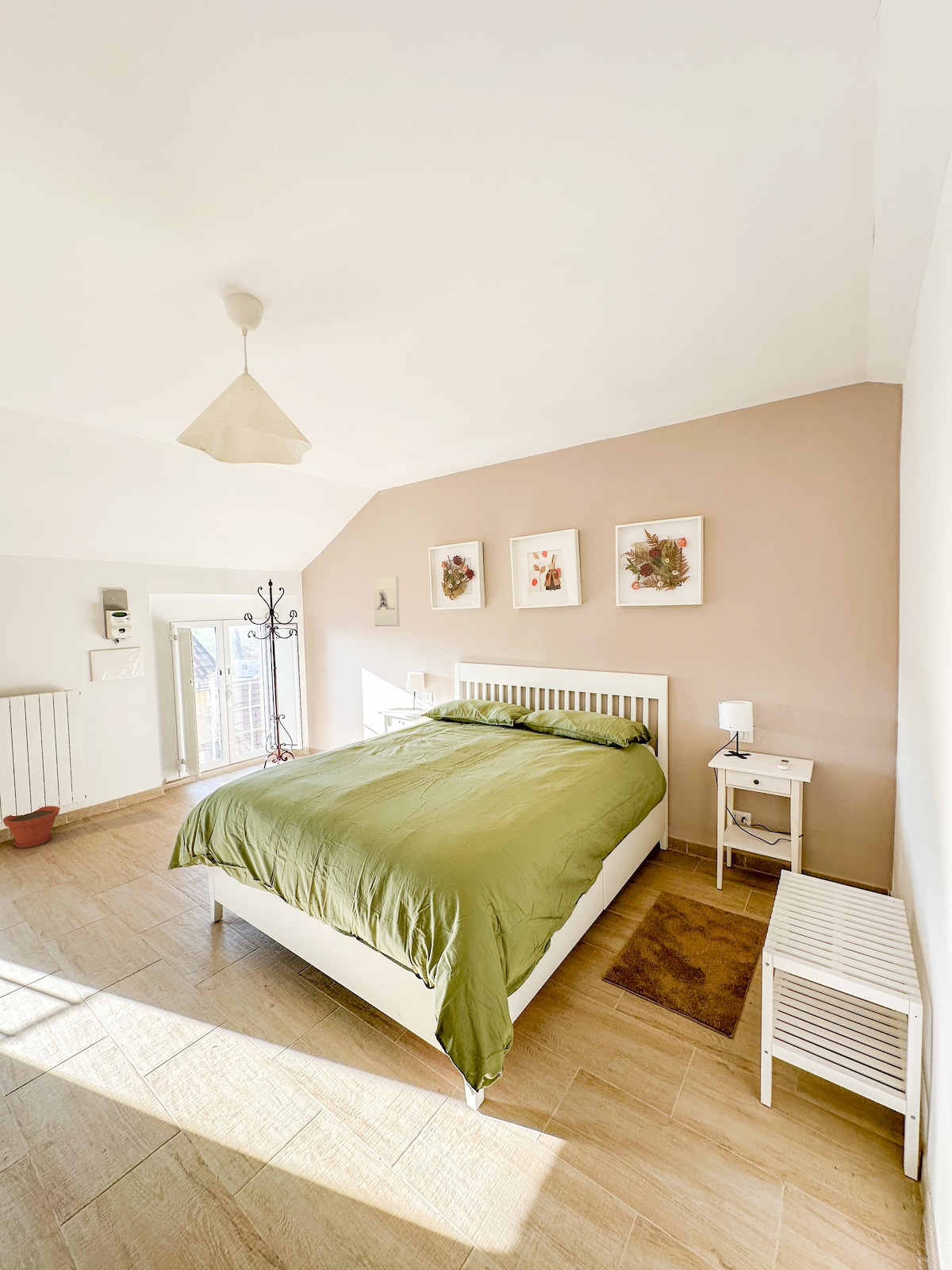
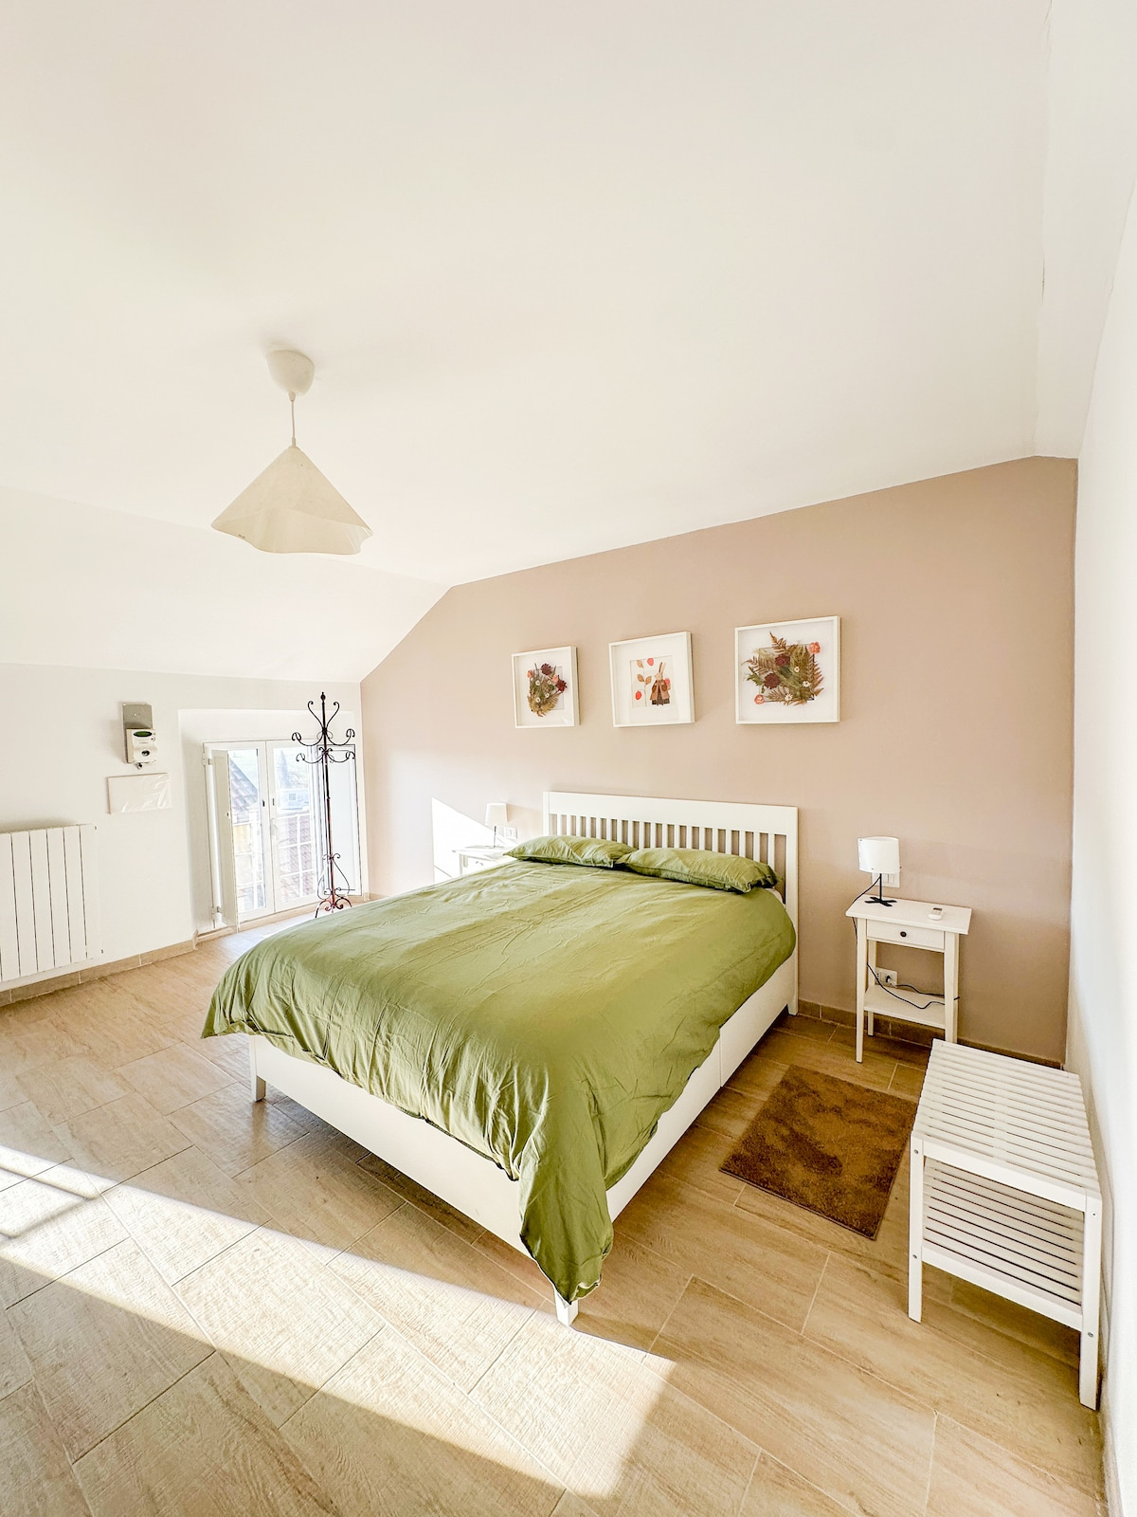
- wall sculpture (386, 602)
- plant pot (33, 828)
